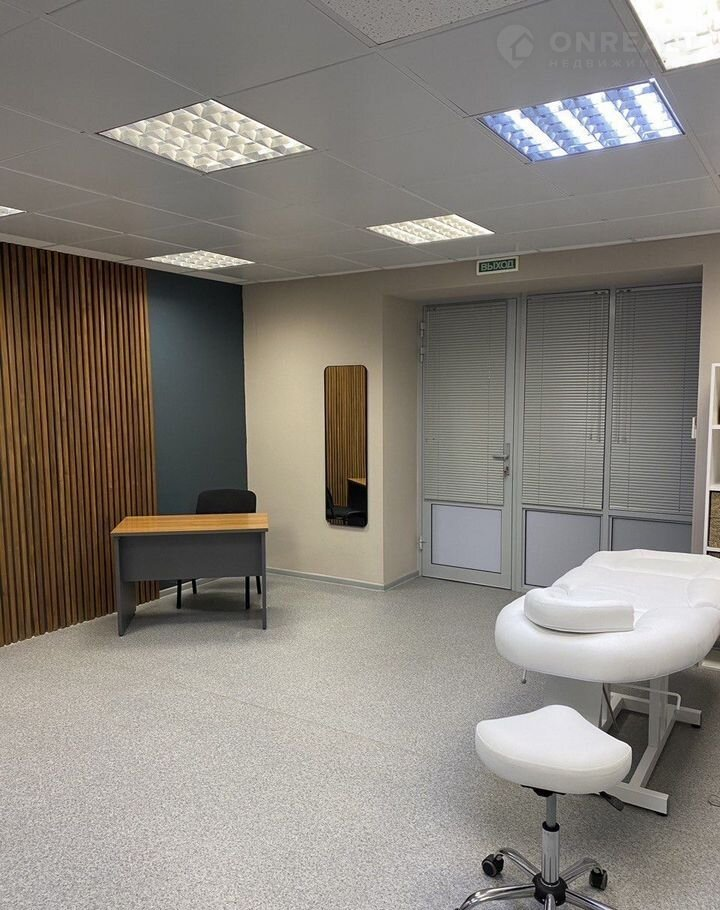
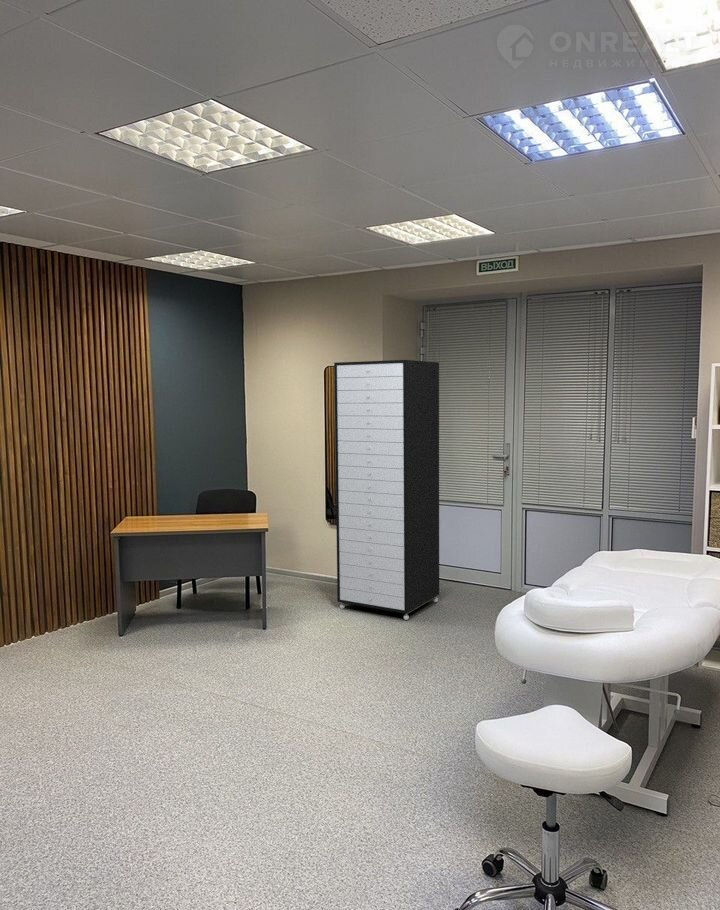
+ storage cabinet (388, 485)
